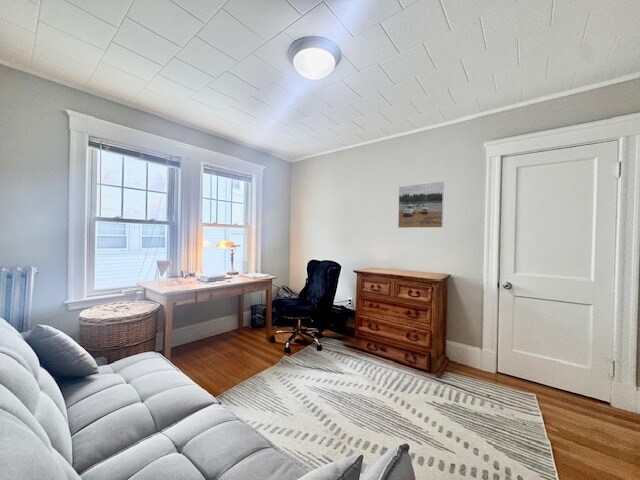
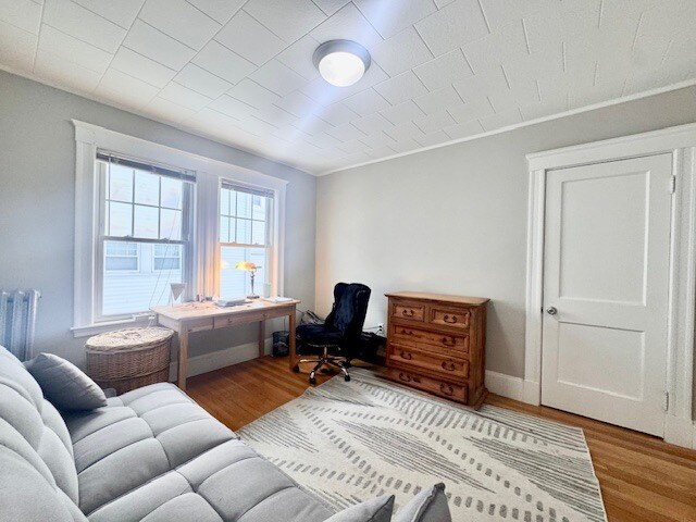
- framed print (419, 206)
